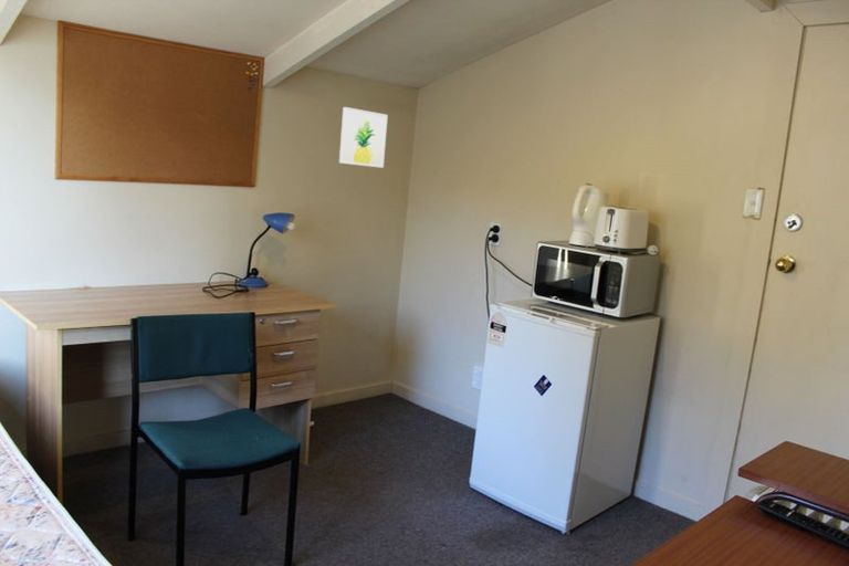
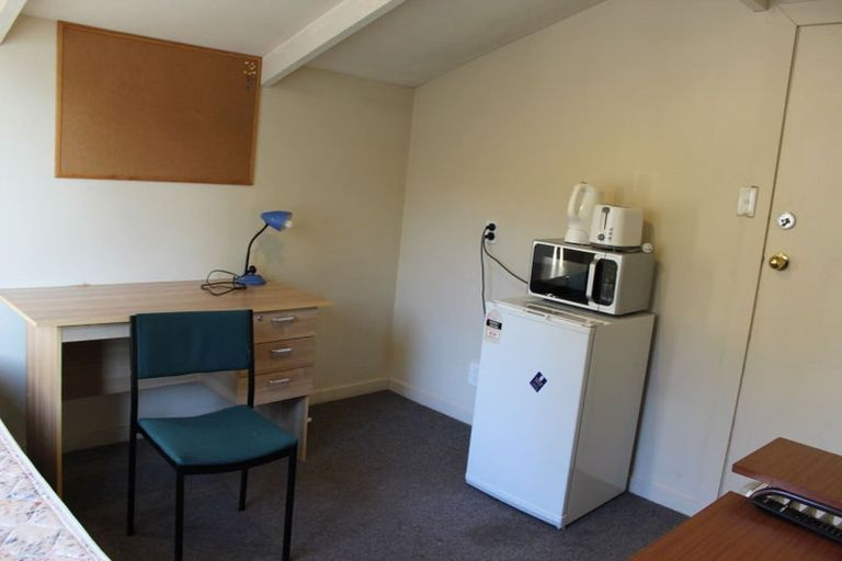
- wall art (364, 138)
